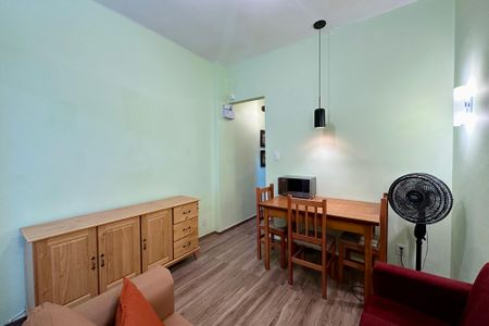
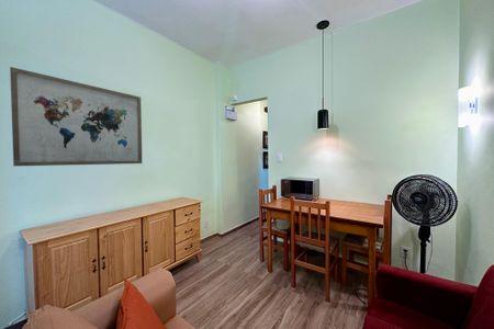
+ wall art (89, 125)
